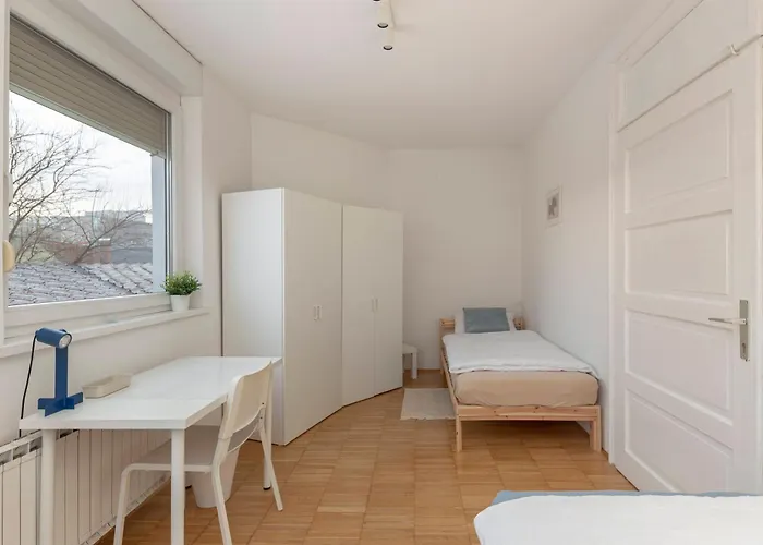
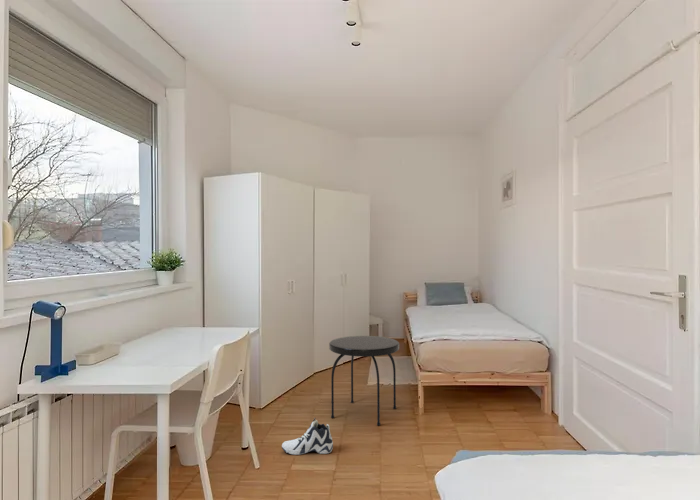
+ side table (352, 377)
+ sneaker (307, 434)
